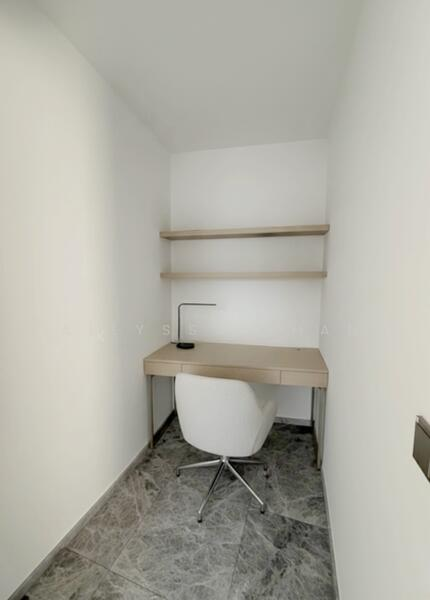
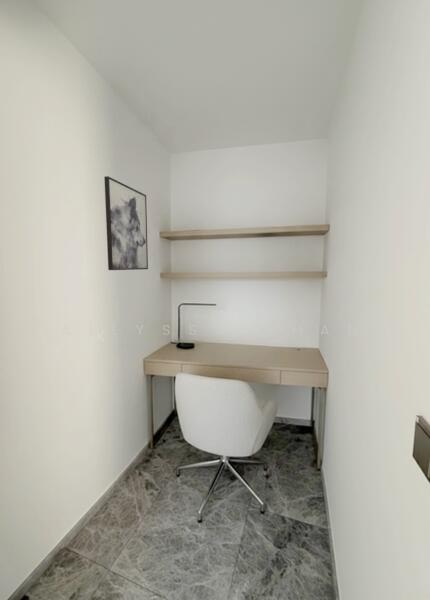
+ wall art (129, 229)
